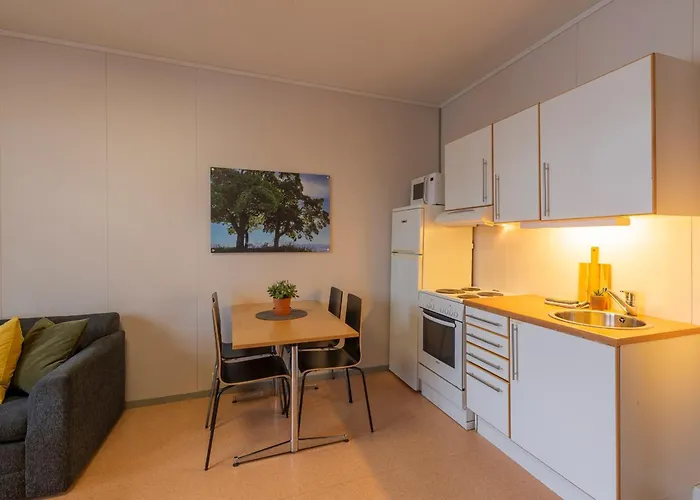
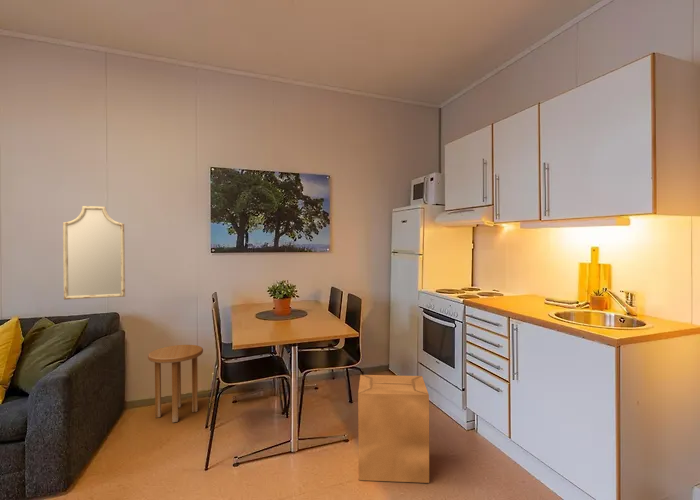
+ side table (176, 382)
+ home mirror (94, 252)
+ cardboard box (392, 424)
